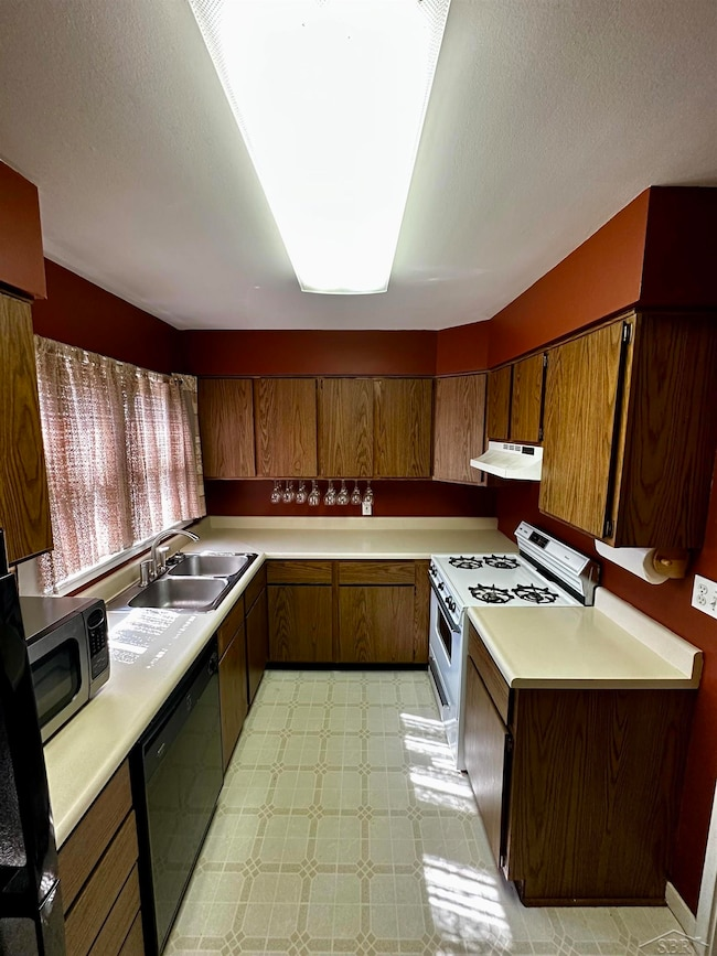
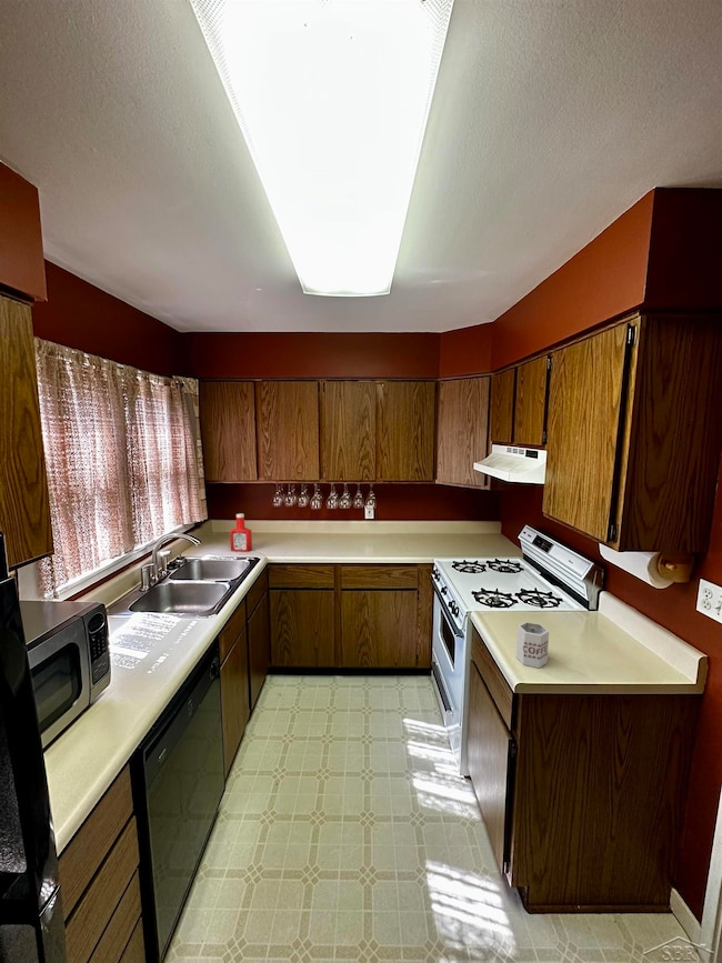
+ mug (531, 643)
+ soap bottle (240, 532)
